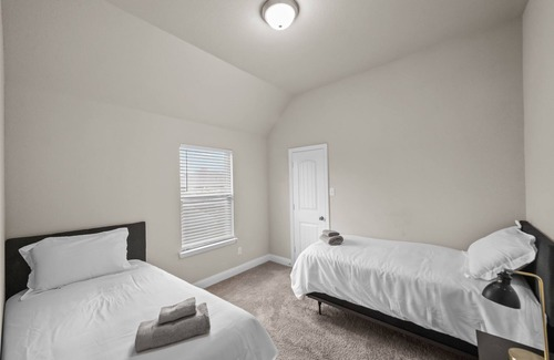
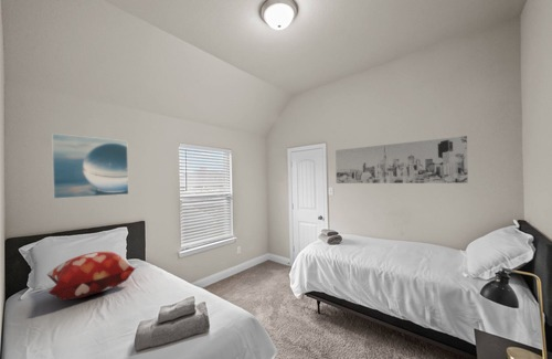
+ decorative pillow (93, 271)
+ wall art (390, 163)
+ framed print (94, 167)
